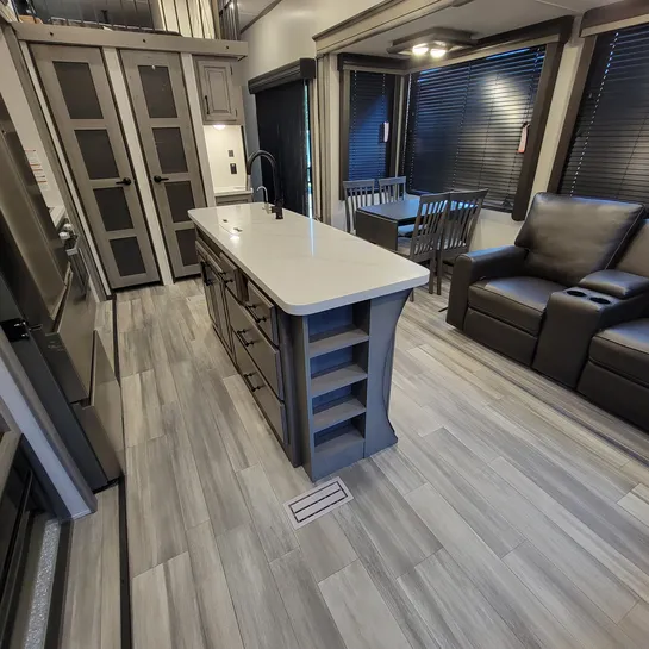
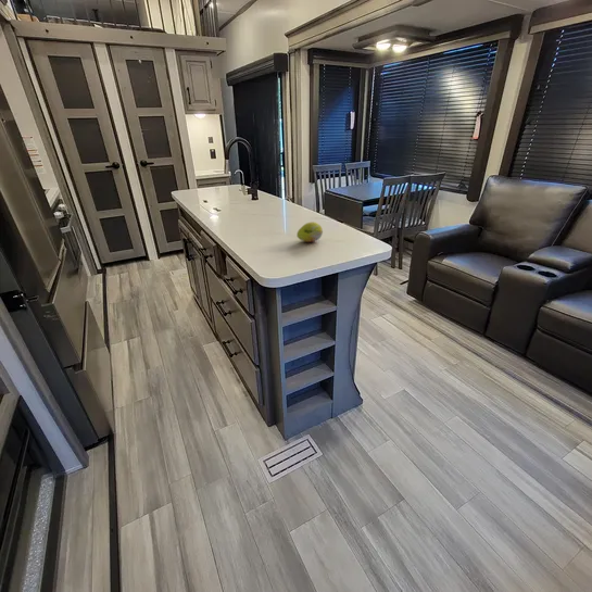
+ fruit (310, 231)
